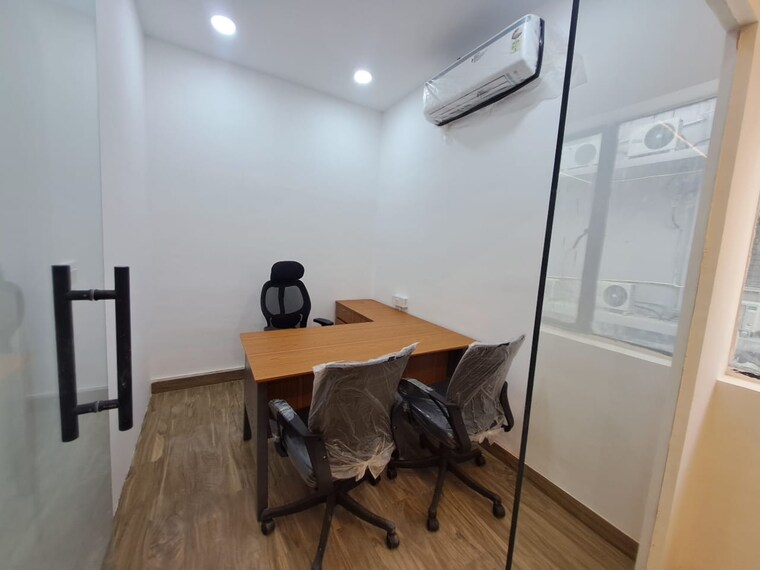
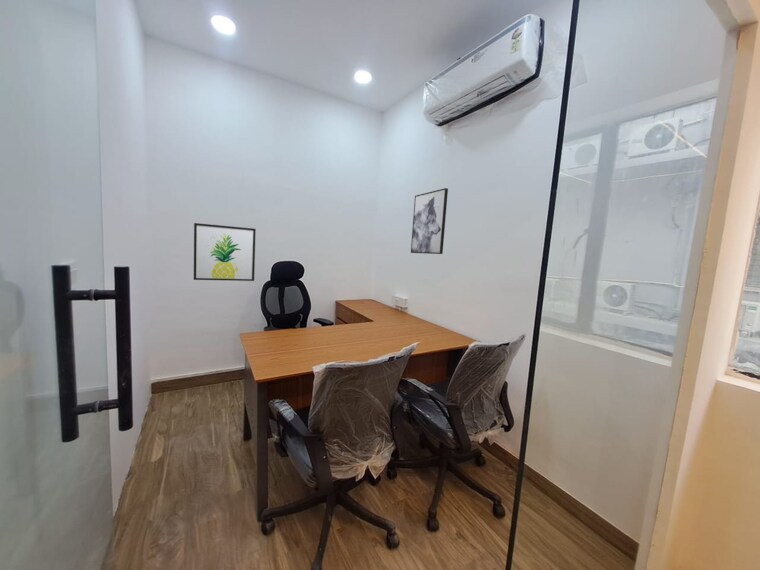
+ wall art (225, 253)
+ wall art (427, 223)
